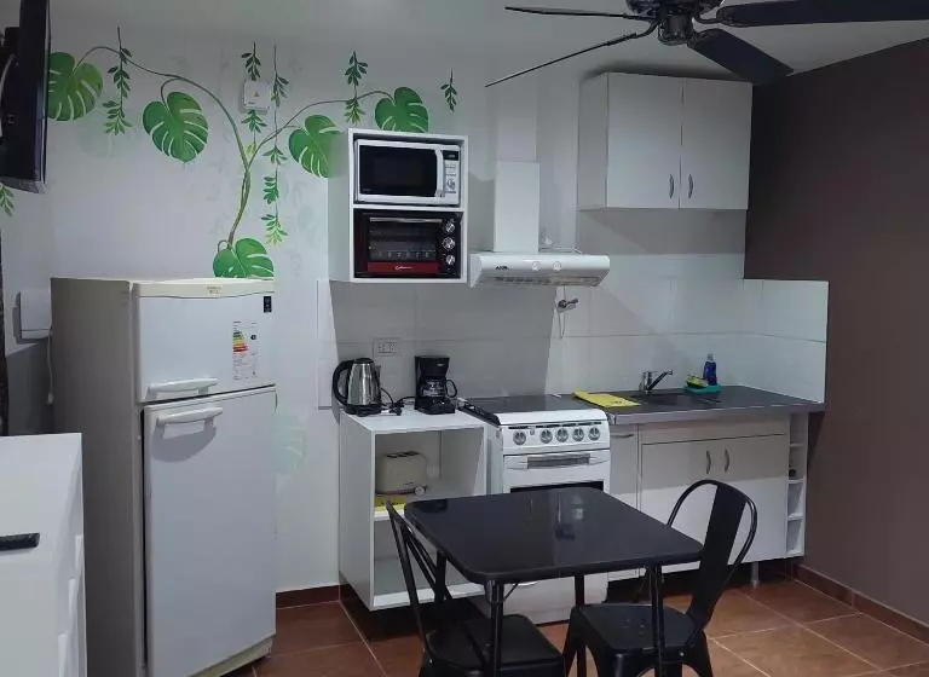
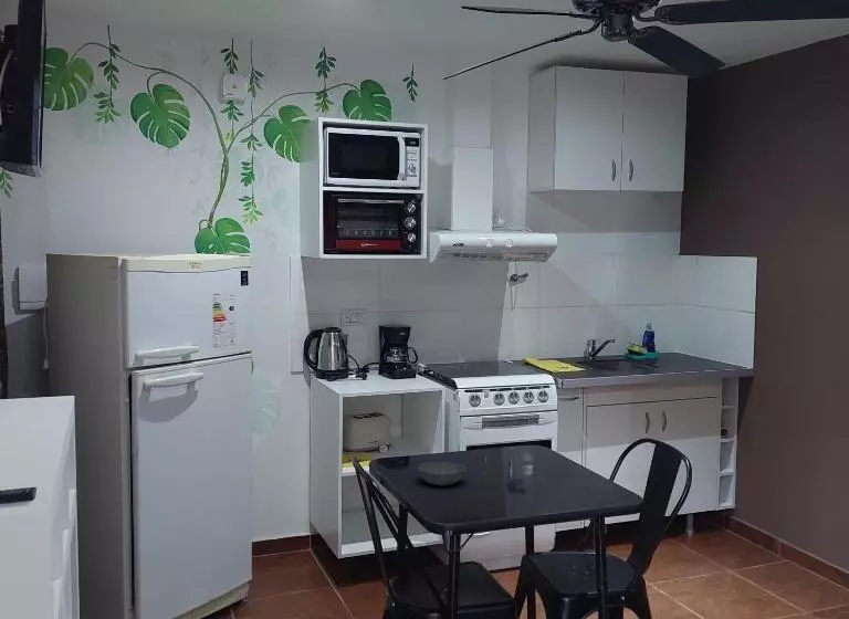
+ bowl (441, 474)
